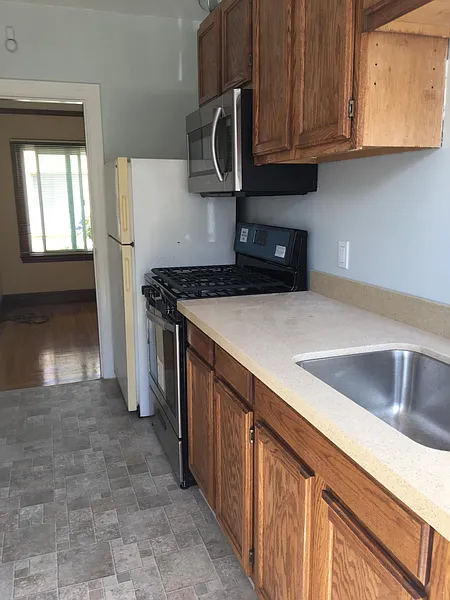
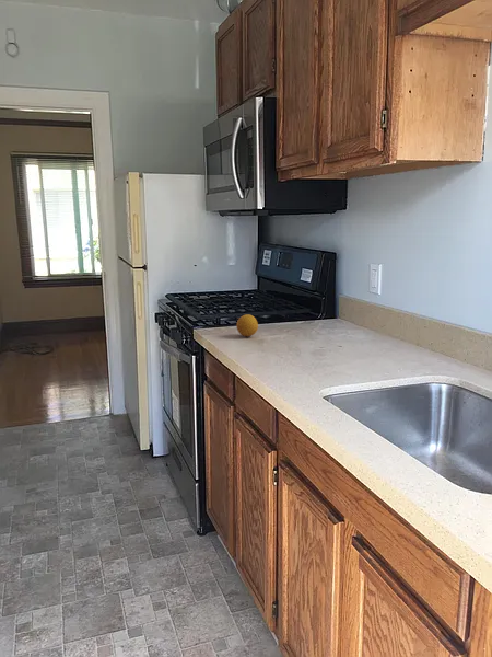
+ fruit (247, 325)
